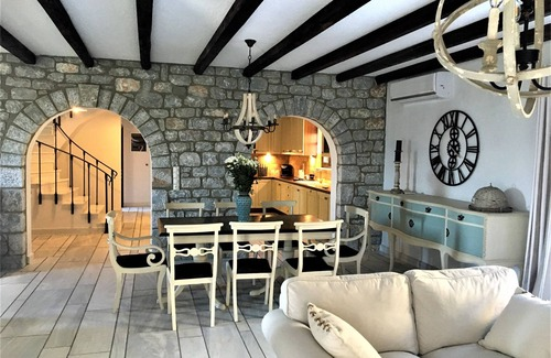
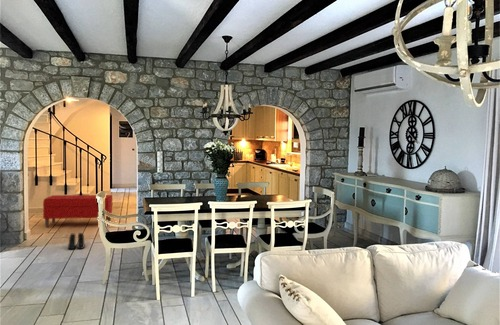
+ boots (74, 240)
+ bench (79, 210)
